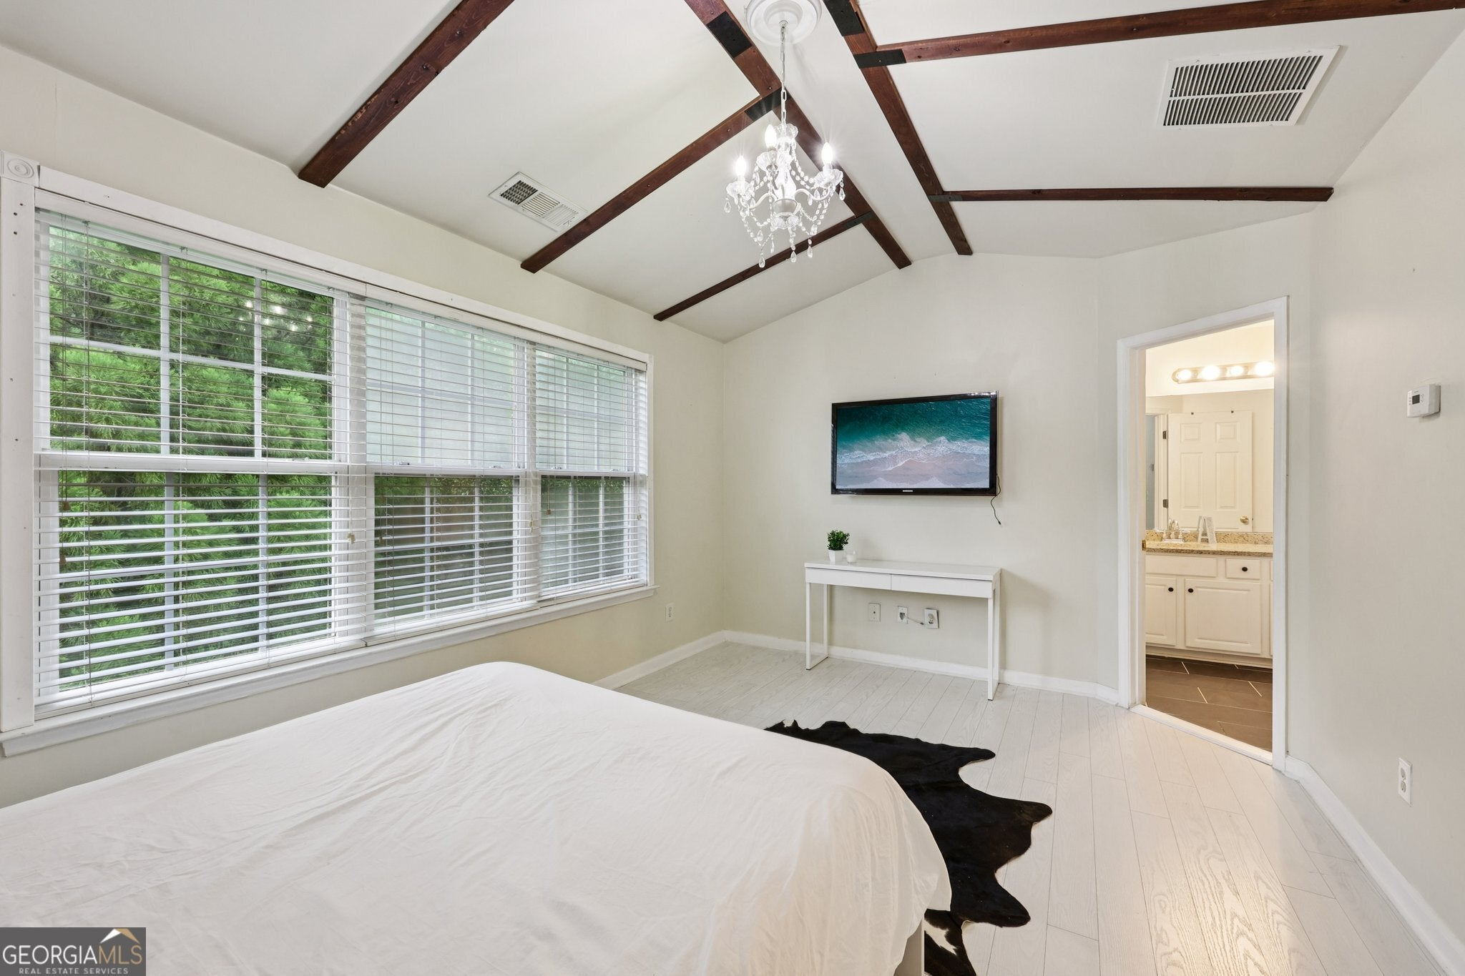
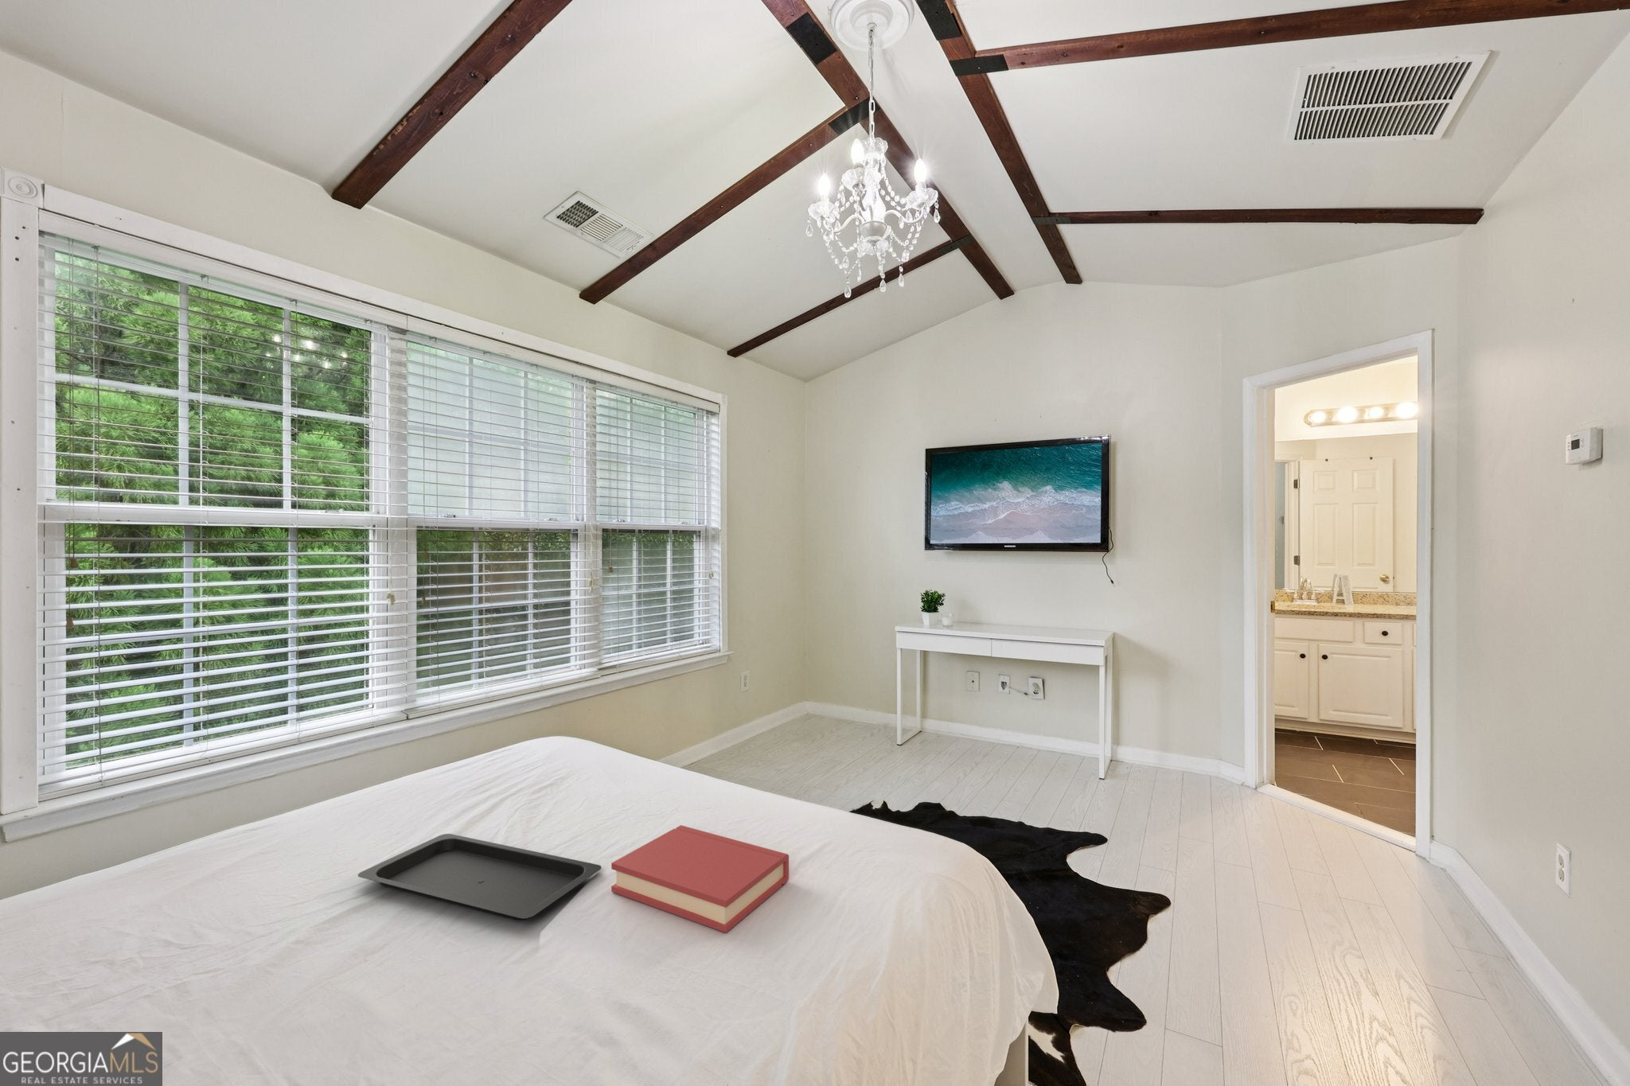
+ hardback book (702, 871)
+ serving tray (481, 876)
